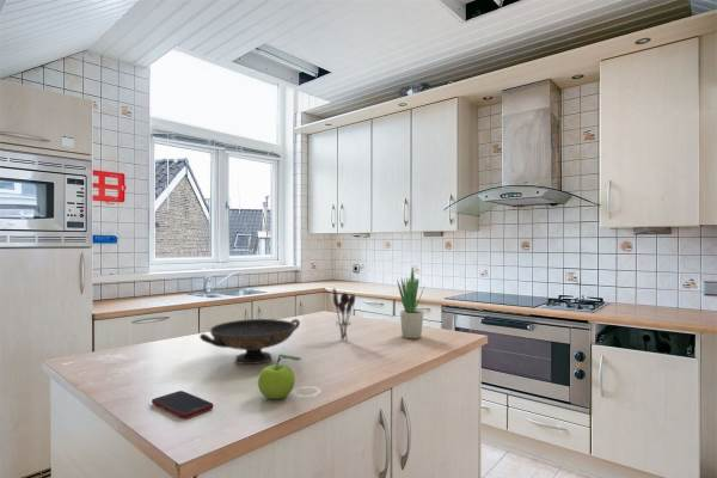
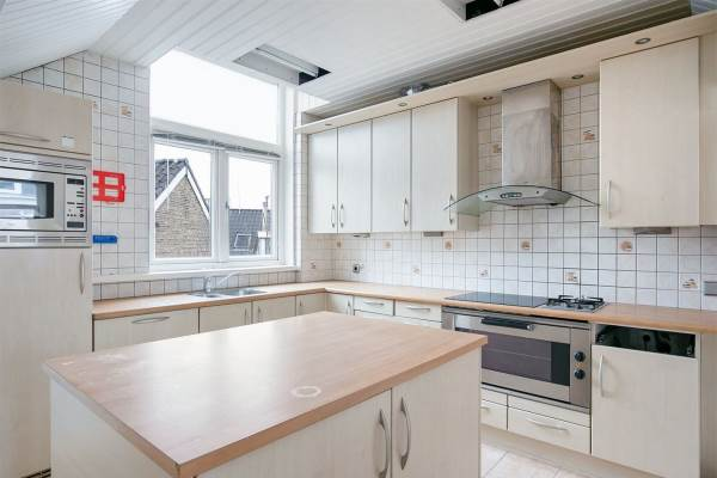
- utensil holder (342, 313)
- decorative bowl (253, 342)
- fruit (282, 374)
- potted plant (409, 301)
- cell phone (182, 403)
